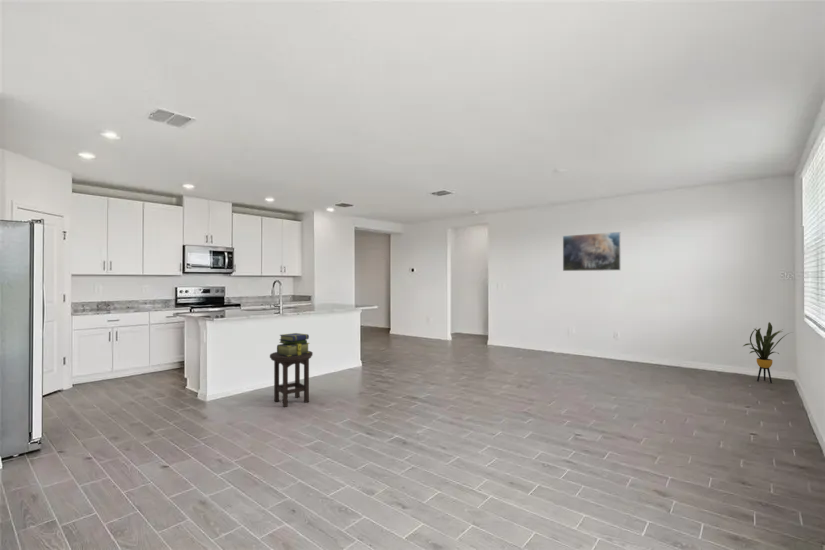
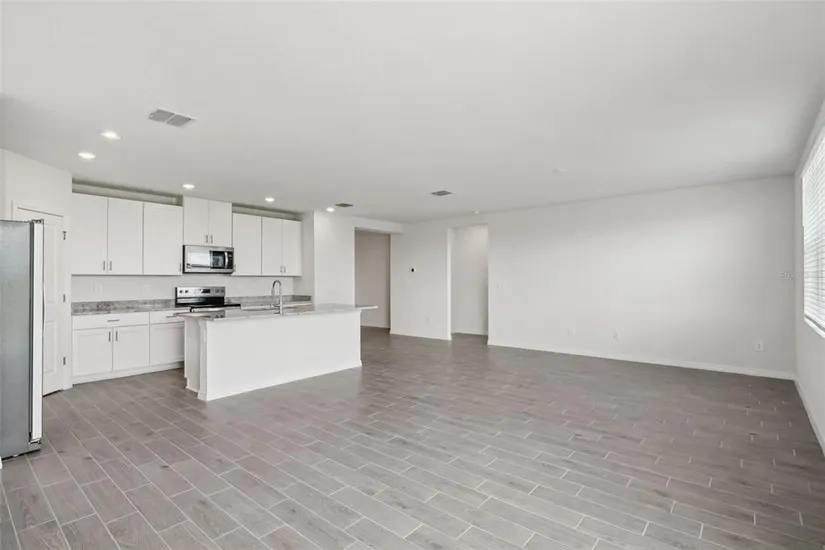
- stool (295, 377)
- stack of books (293, 343)
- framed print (590, 252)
- house plant (768, 352)
